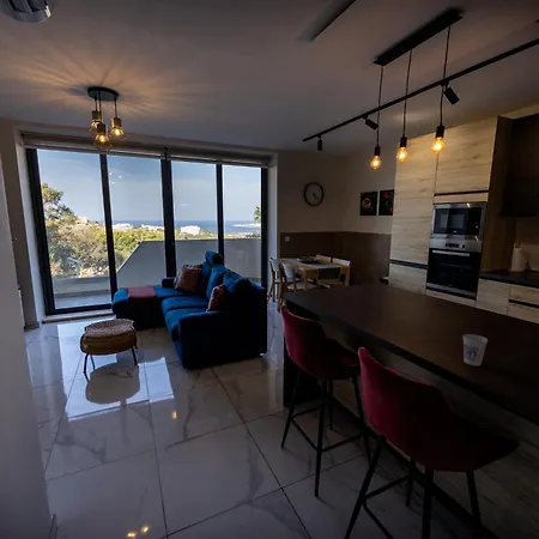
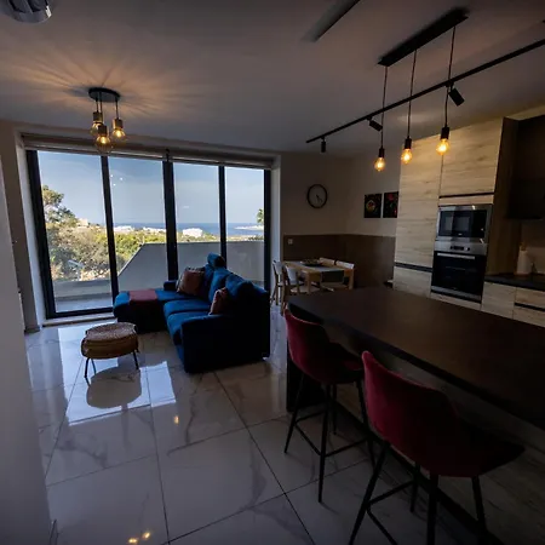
- cup (473, 350)
